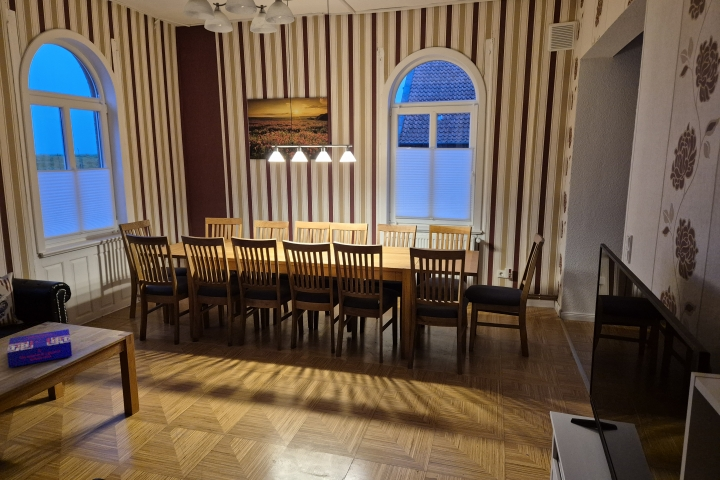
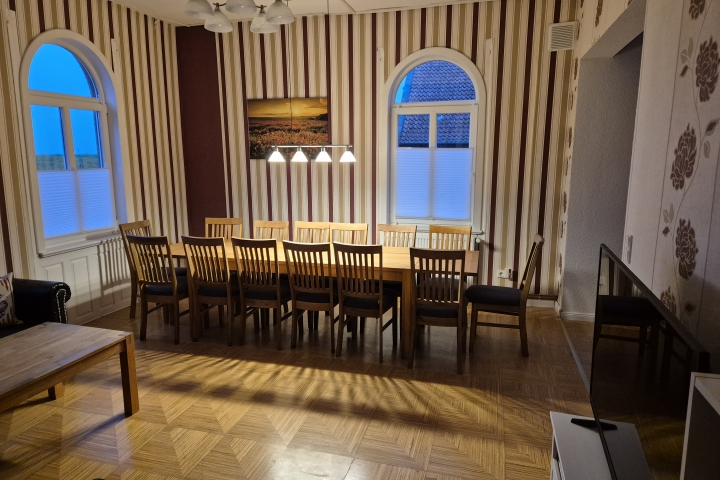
- board game (40, 347)
